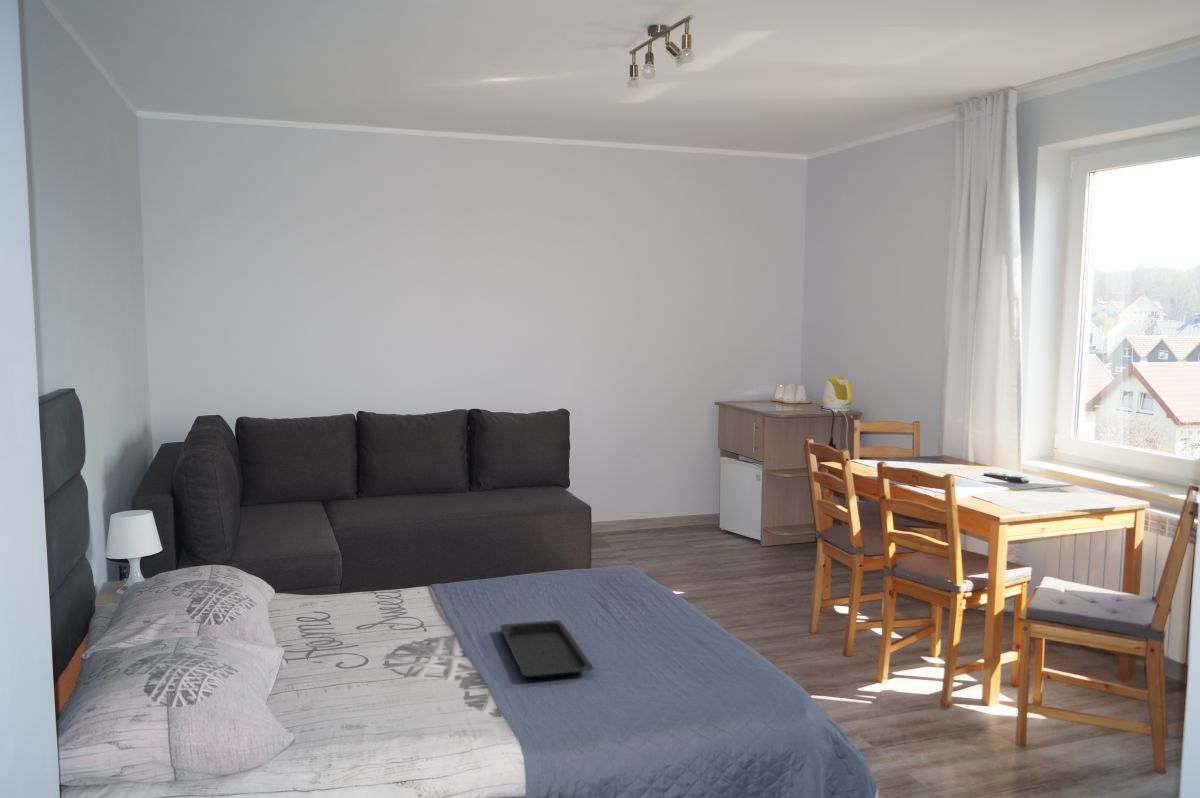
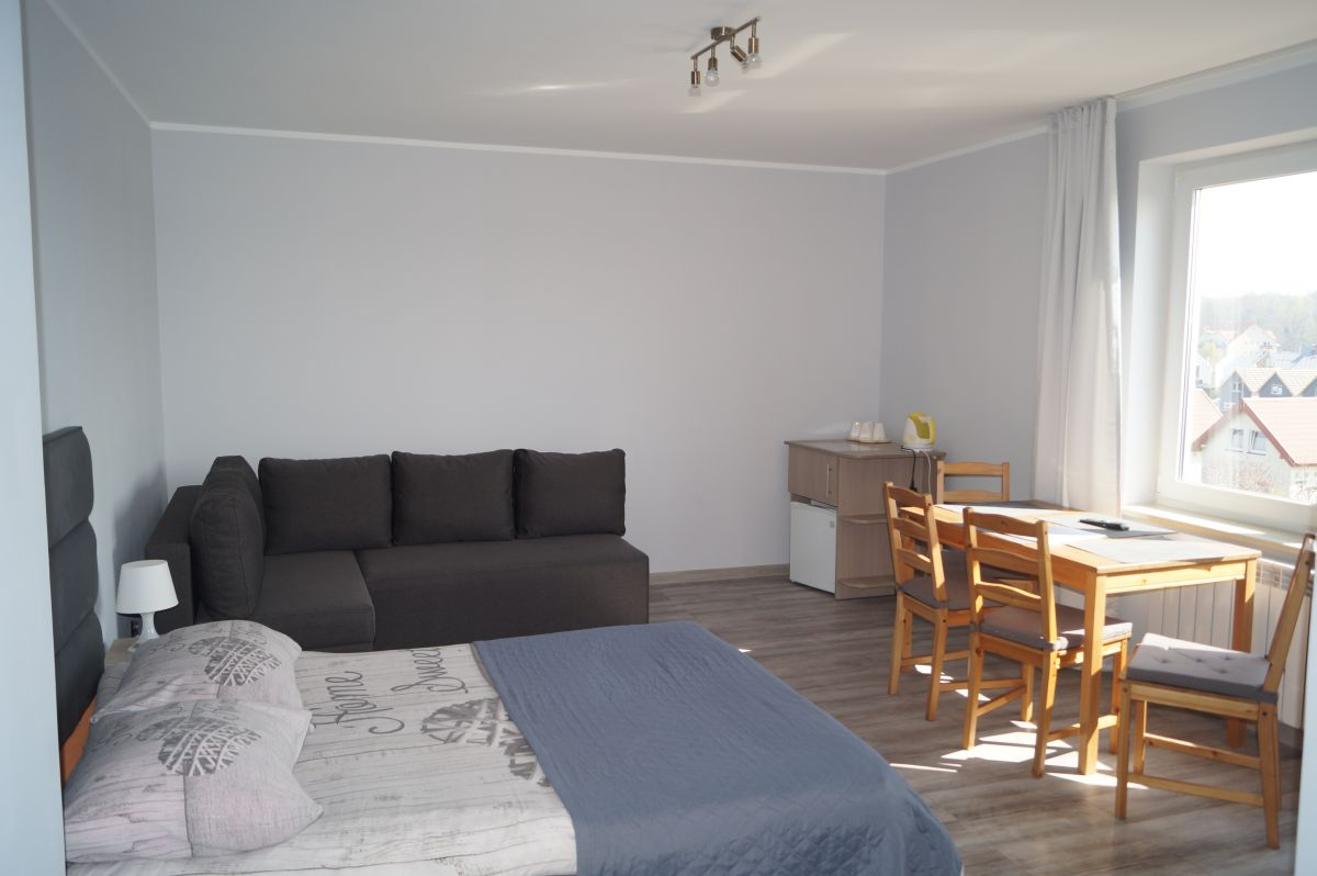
- serving tray (543, 649)
